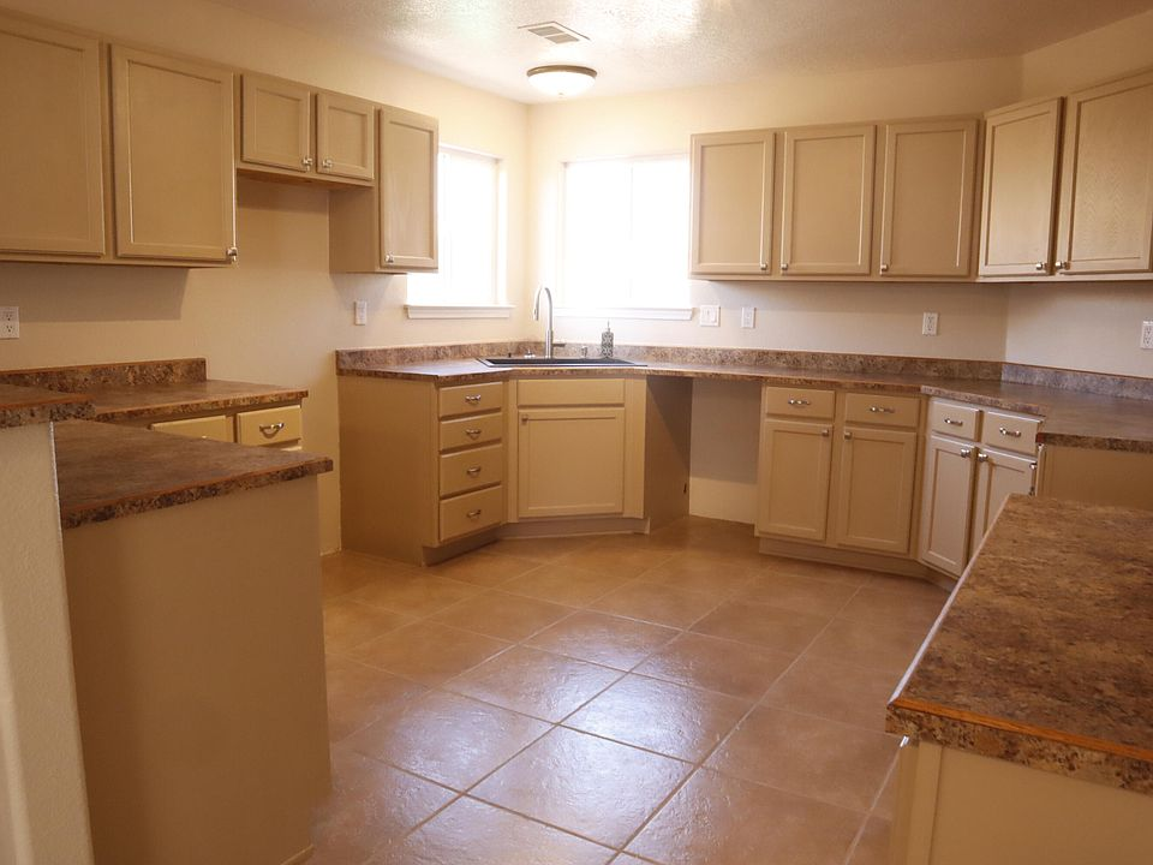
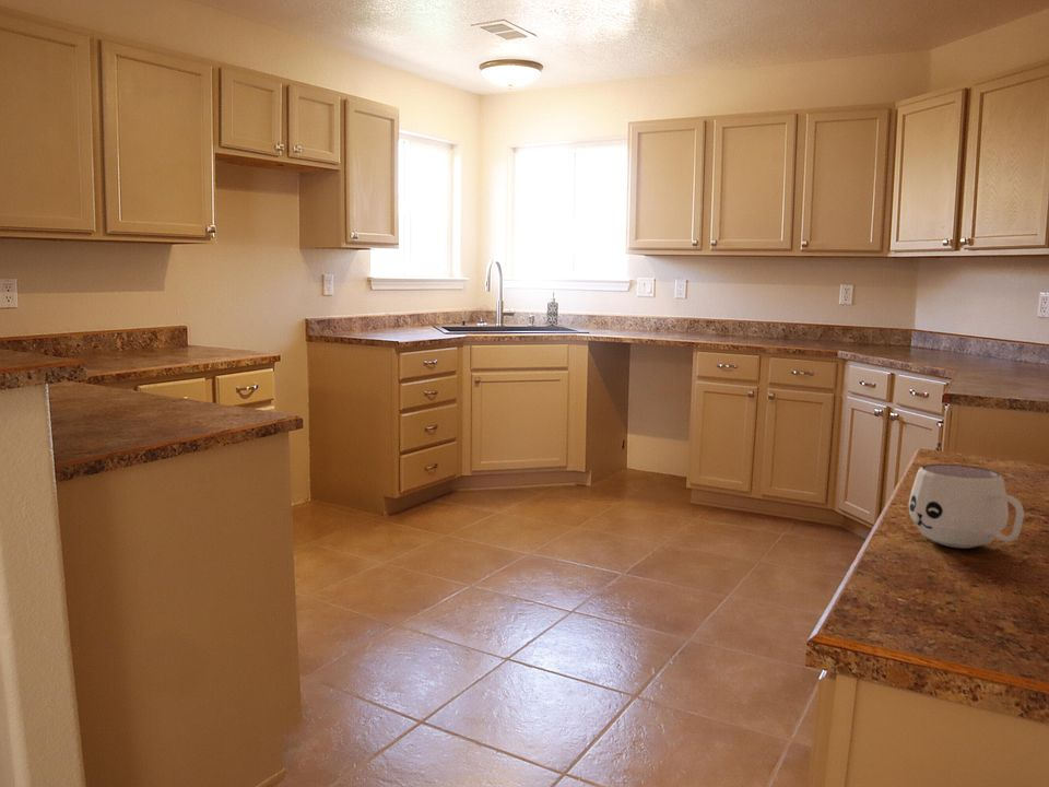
+ mug (970, 510)
